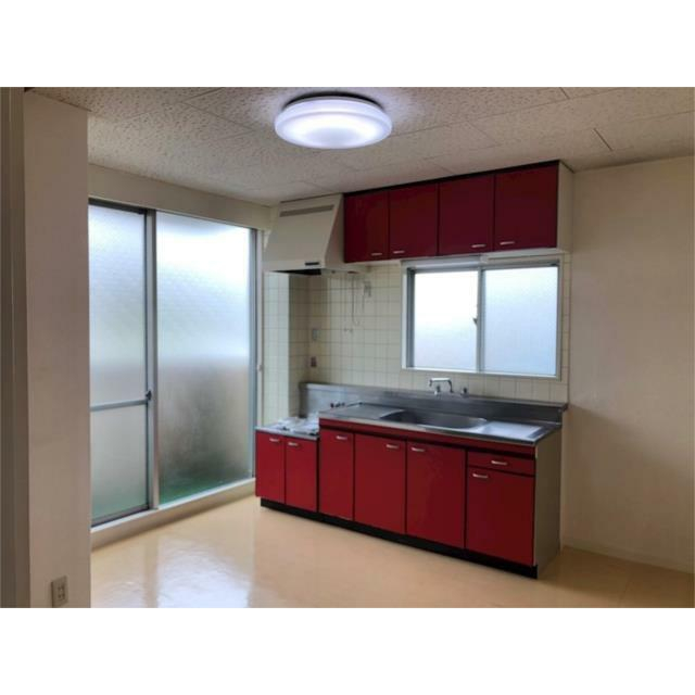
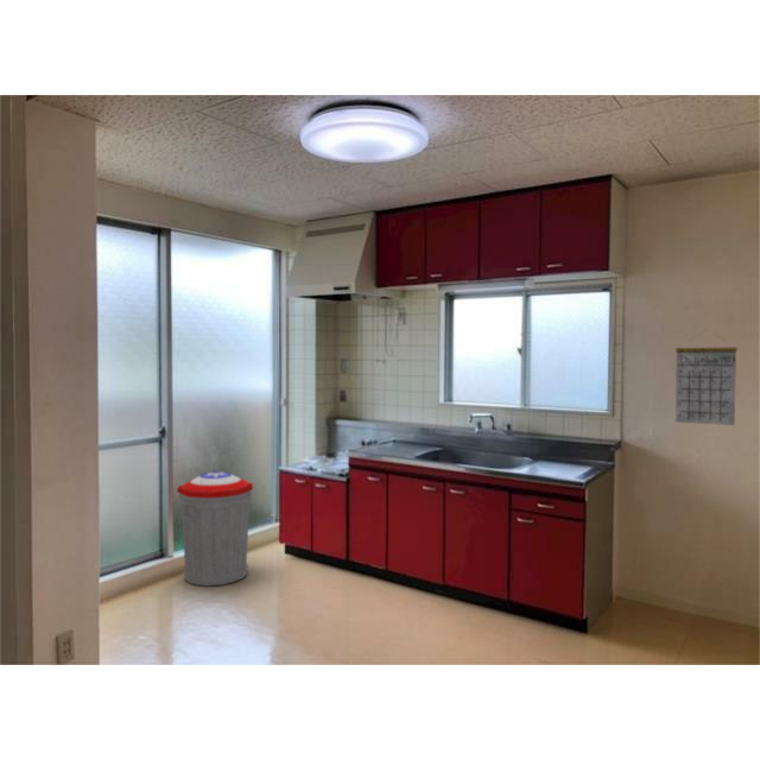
+ calendar (704, 376)
+ trash can (215, 525)
